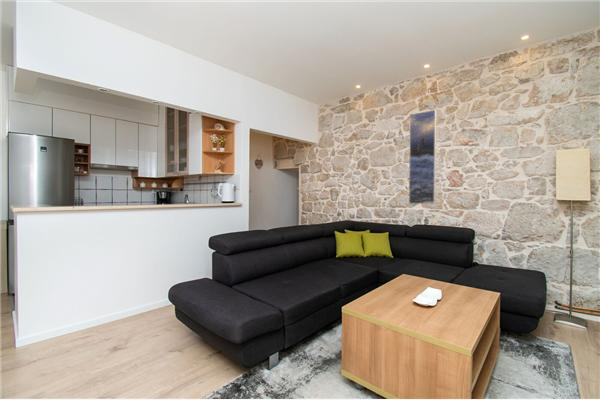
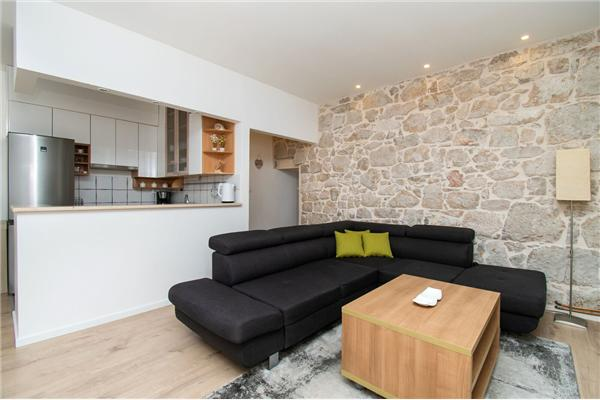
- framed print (422, 158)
